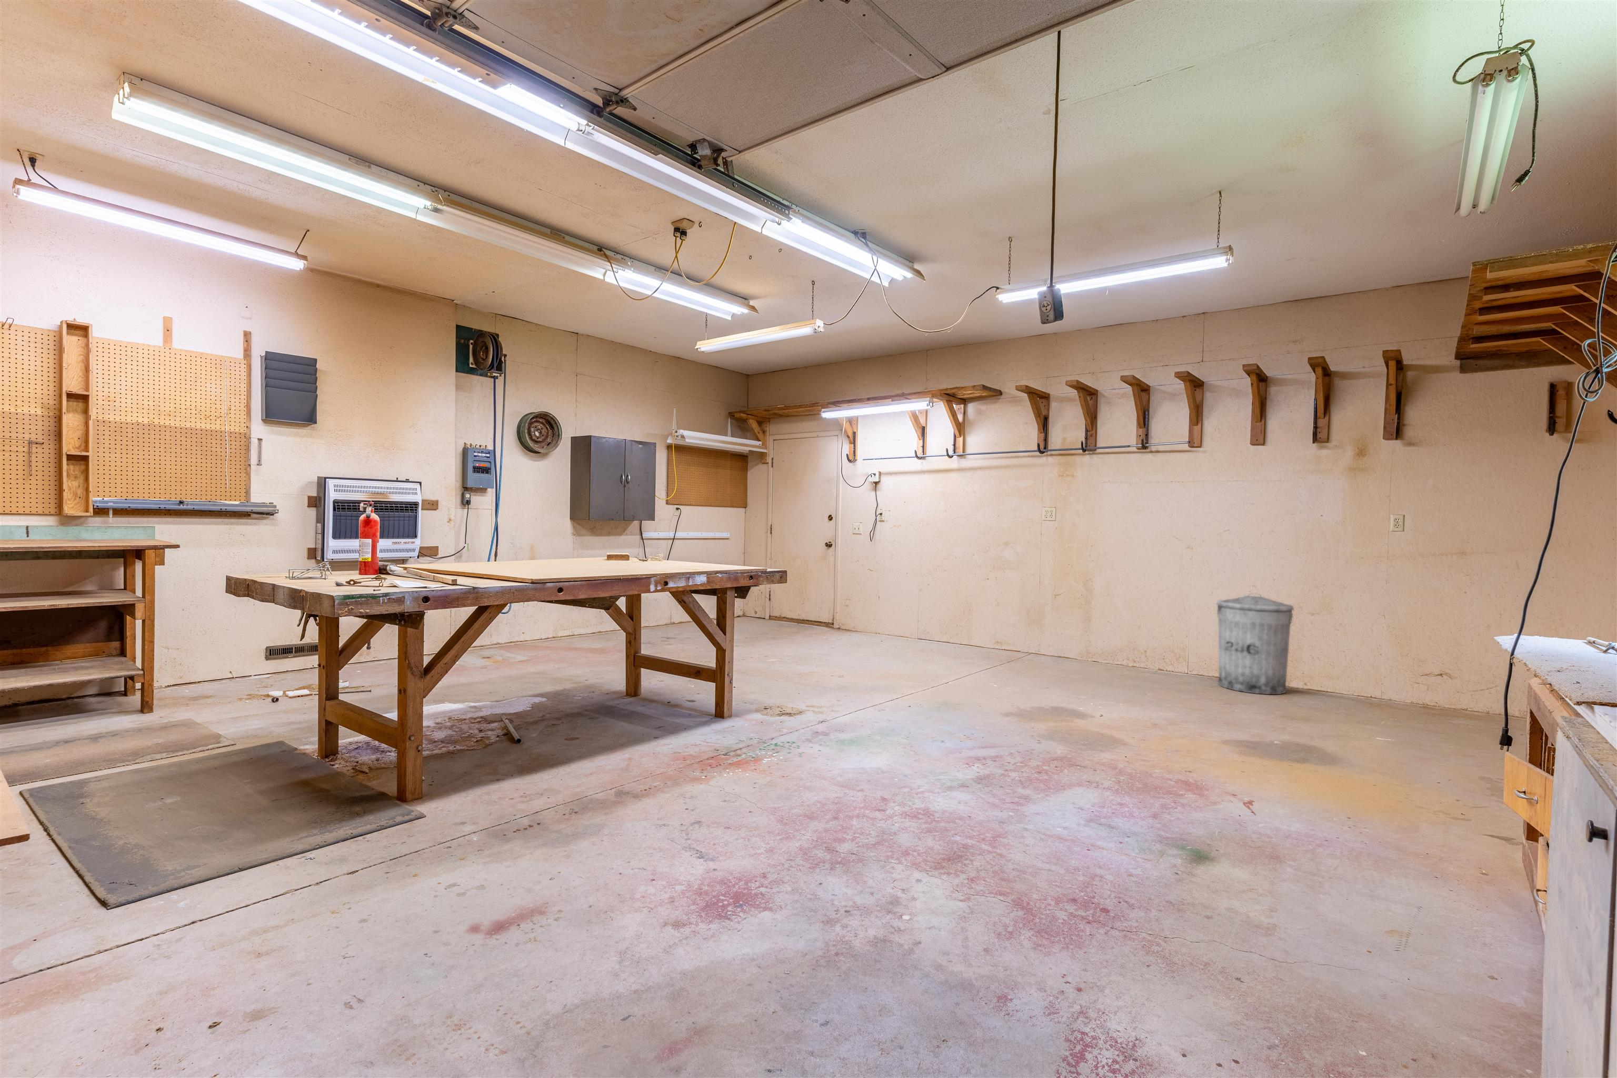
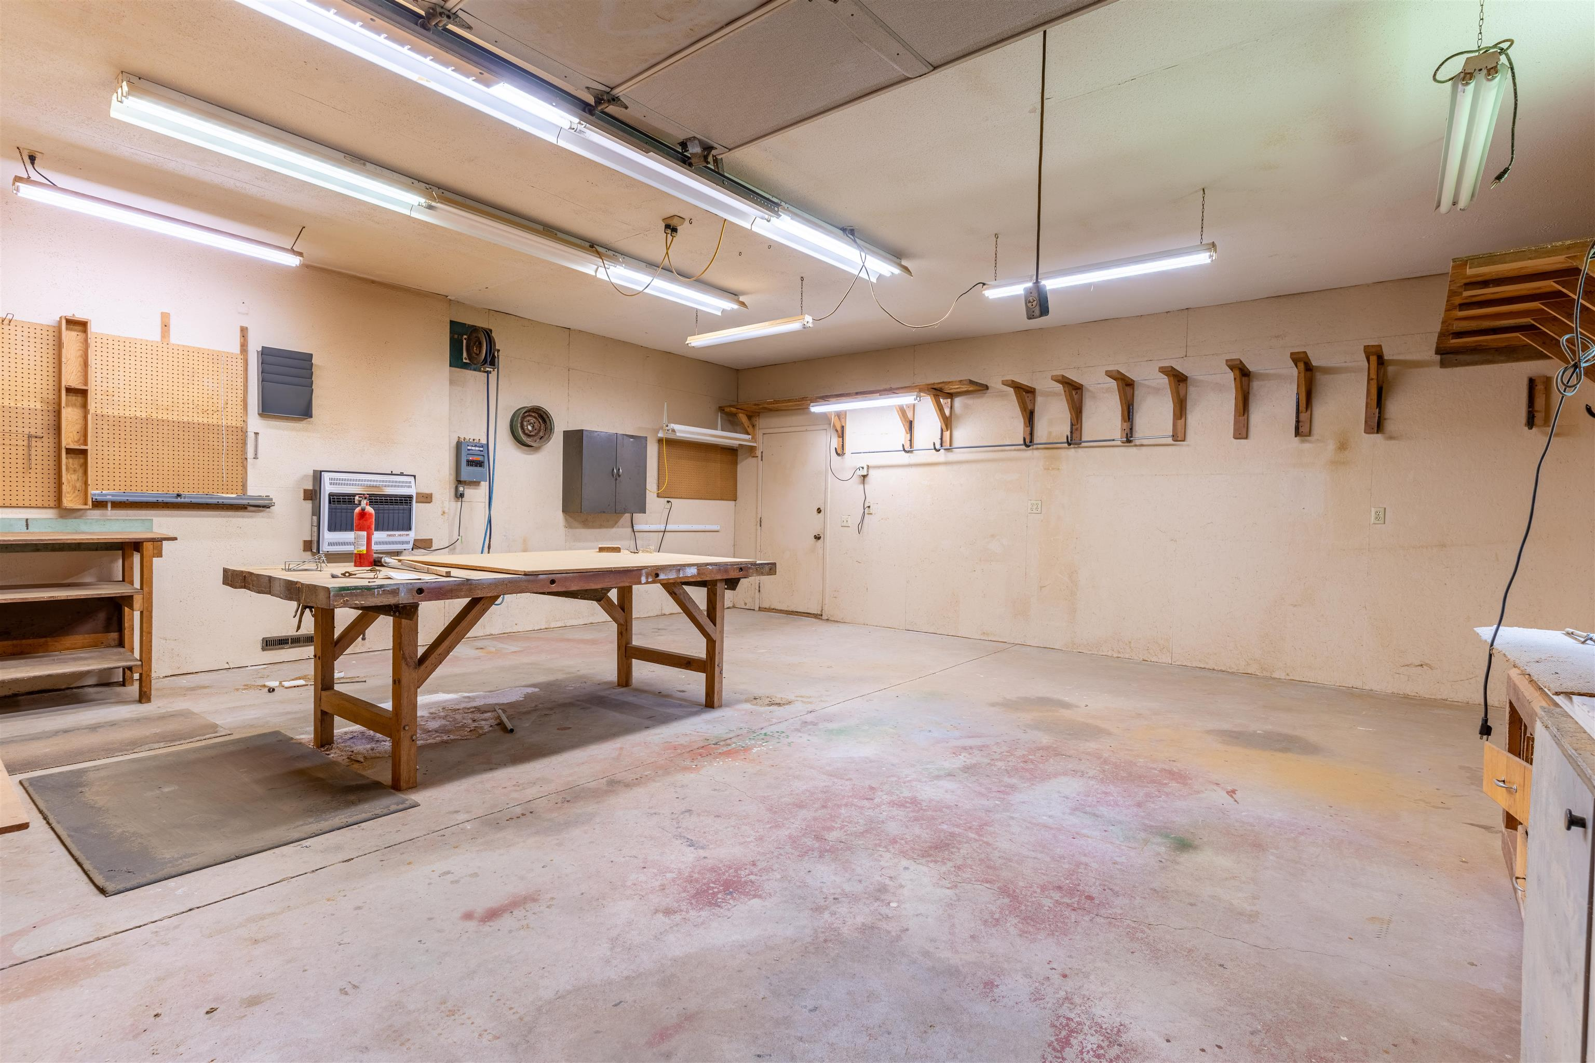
- trash can (1252, 640)
